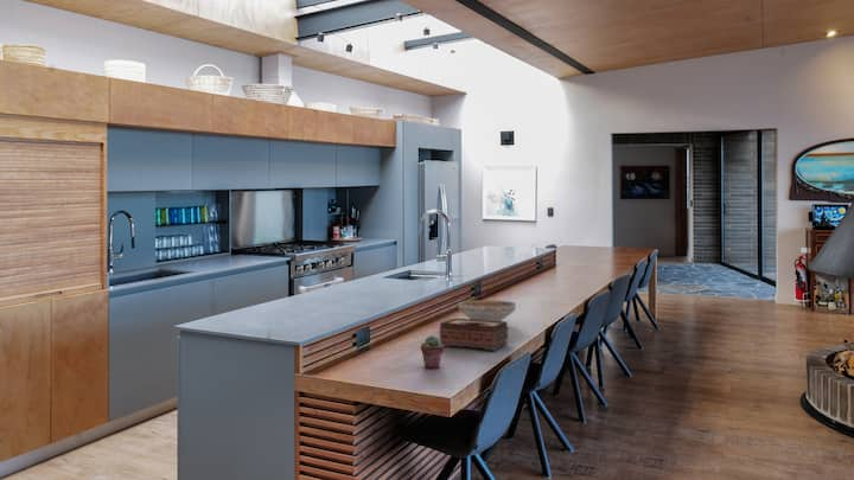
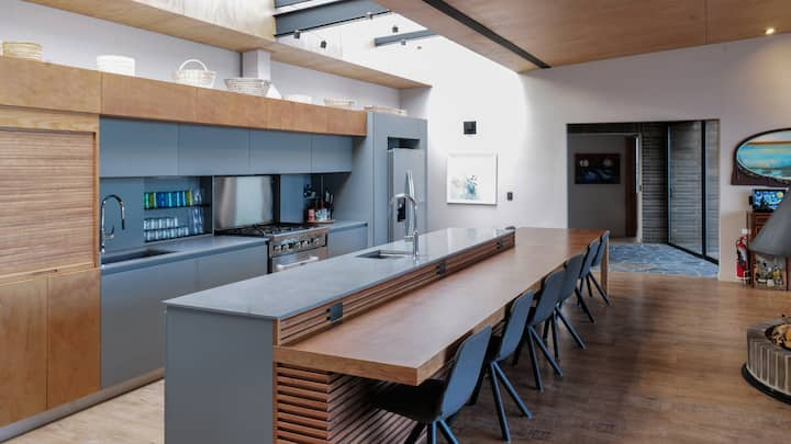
- decorative bowl (486, 314)
- tissue box (473, 333)
- potted succulent (432, 351)
